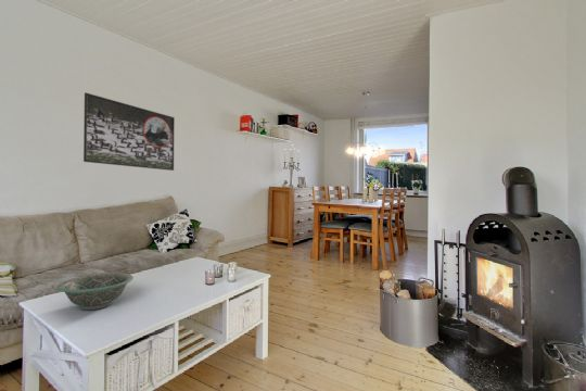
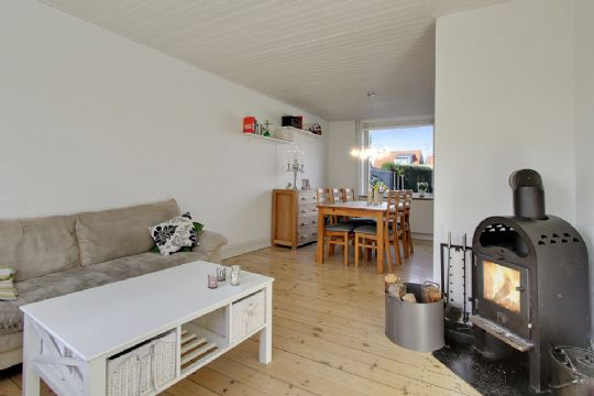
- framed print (135, 136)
- decorative bowl (97, 292)
